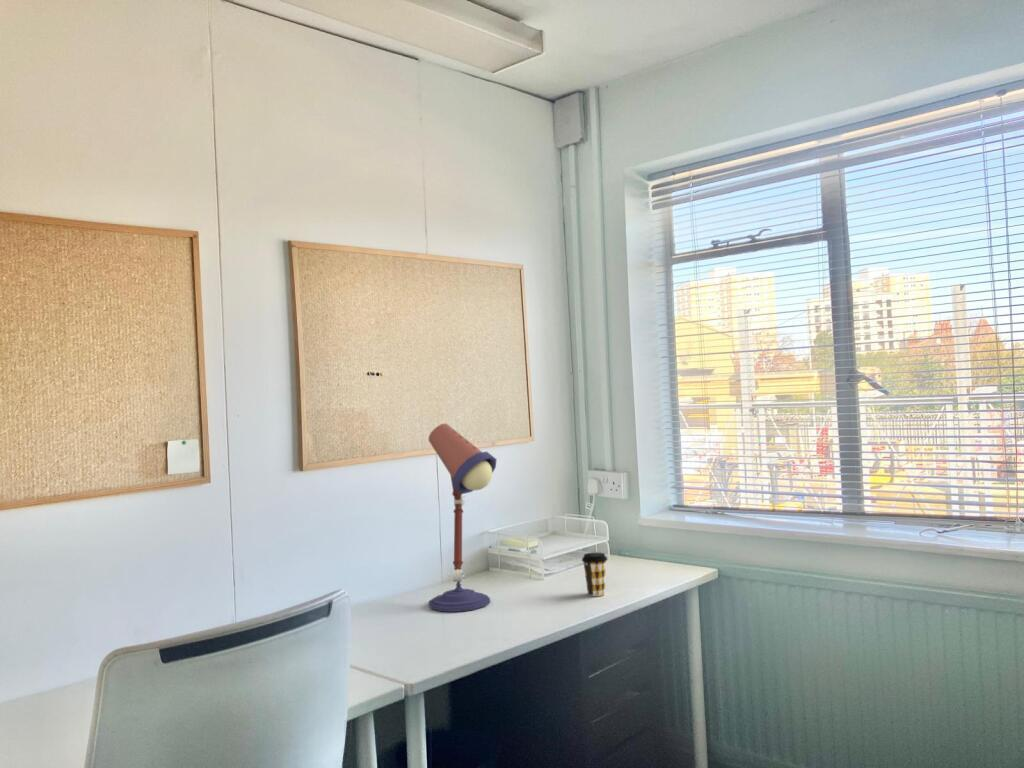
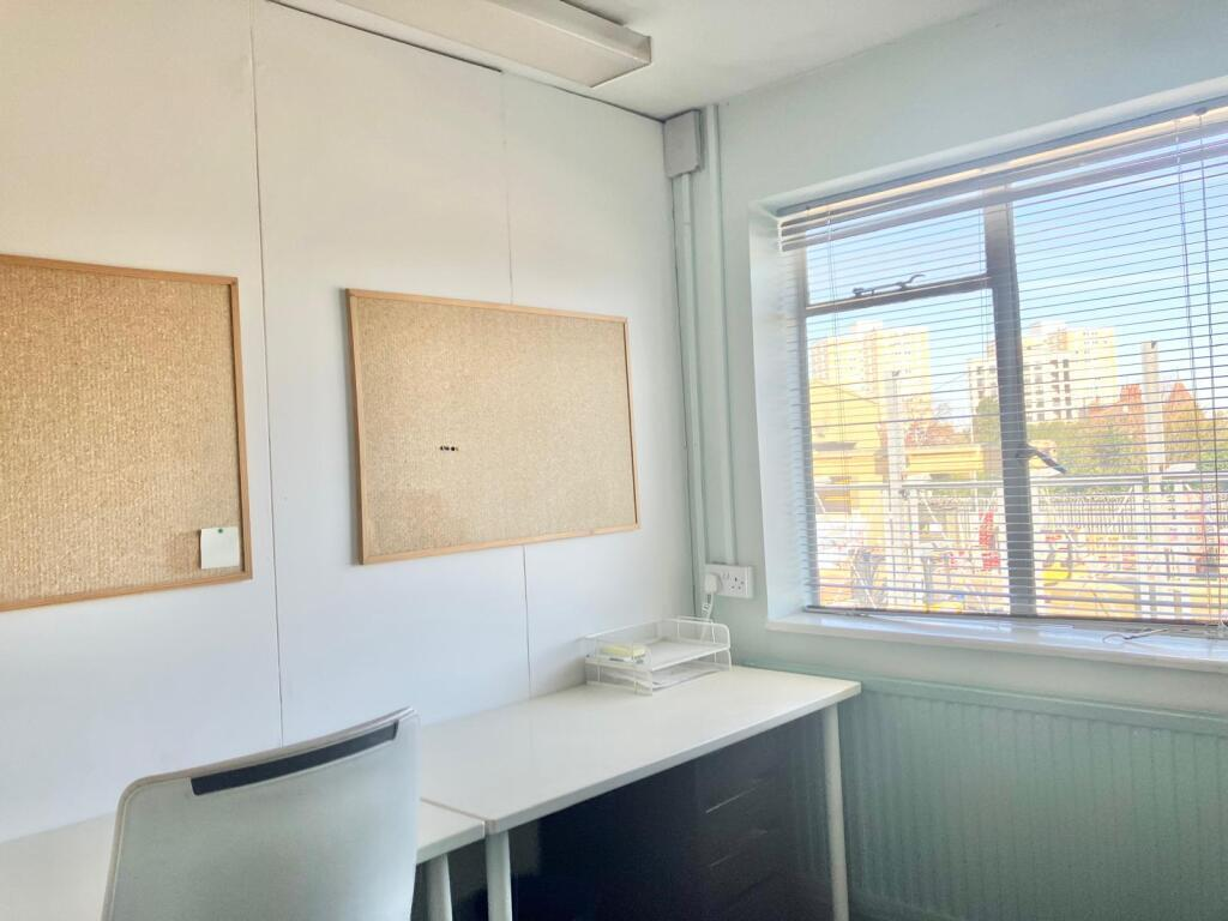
- desk lamp (462, 512)
- coffee cup (595, 574)
